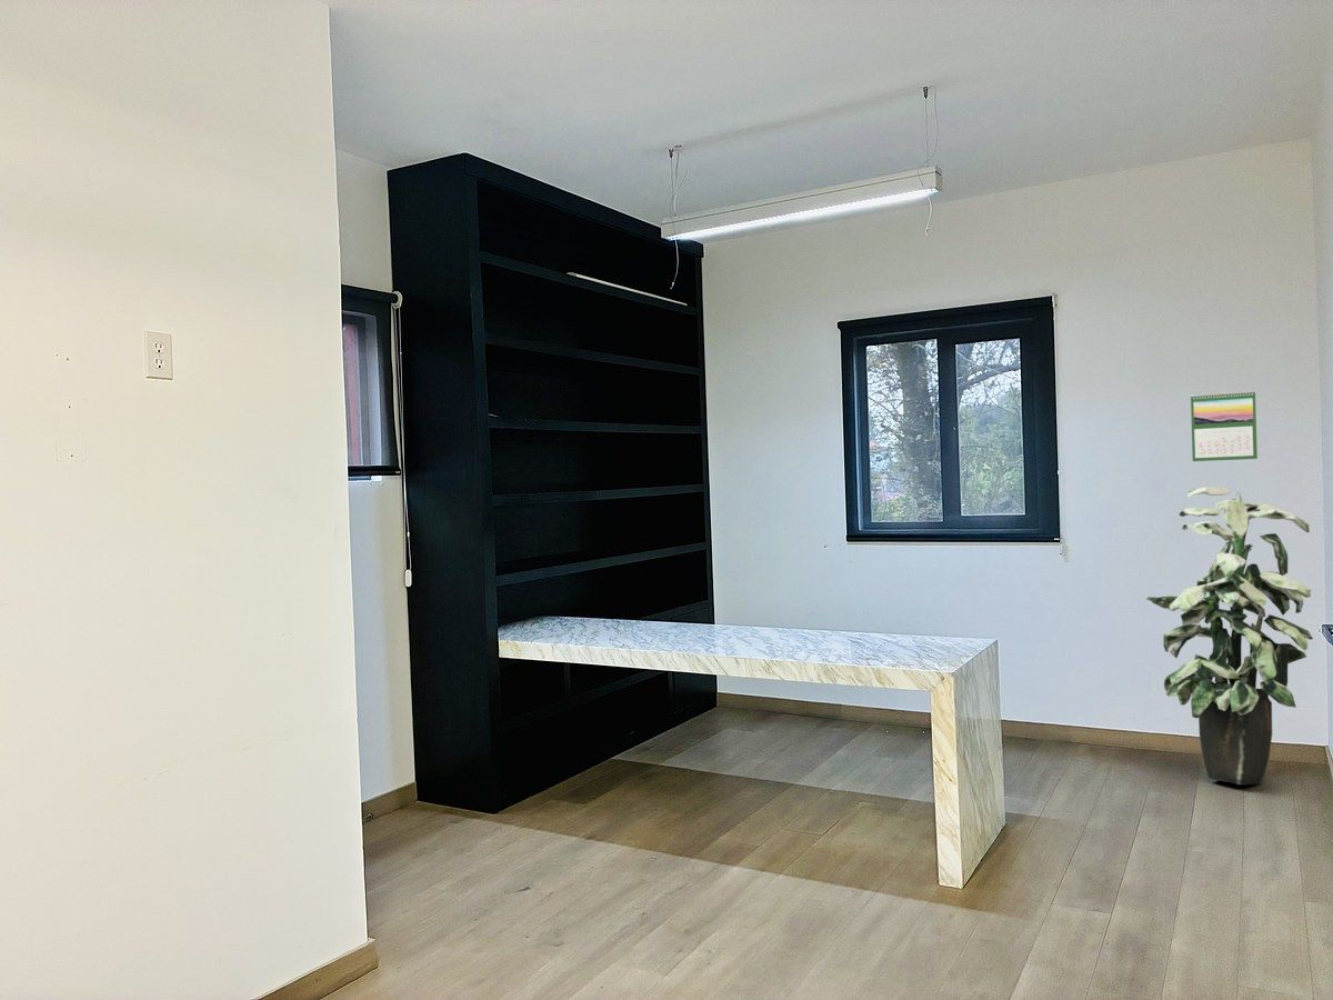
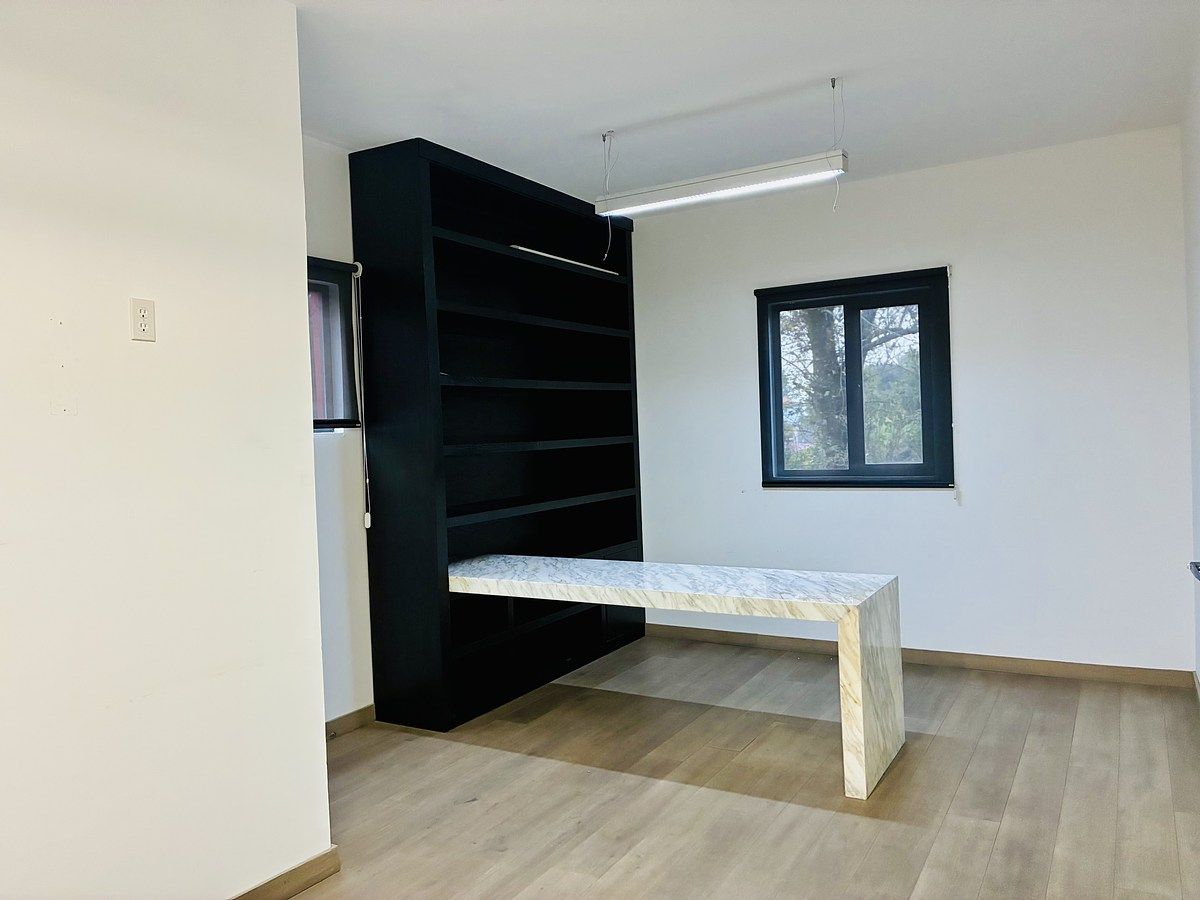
- calendar (1223, 426)
- indoor plant (1227, 632)
